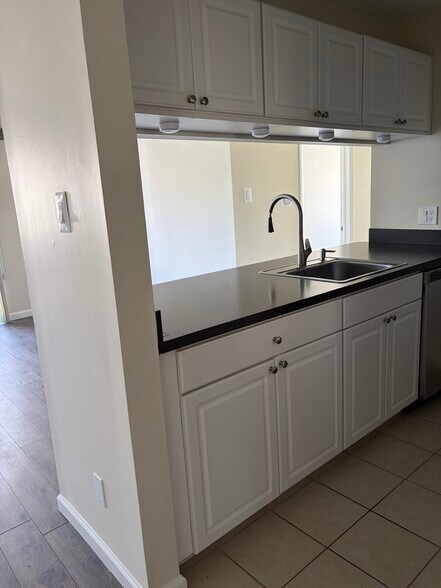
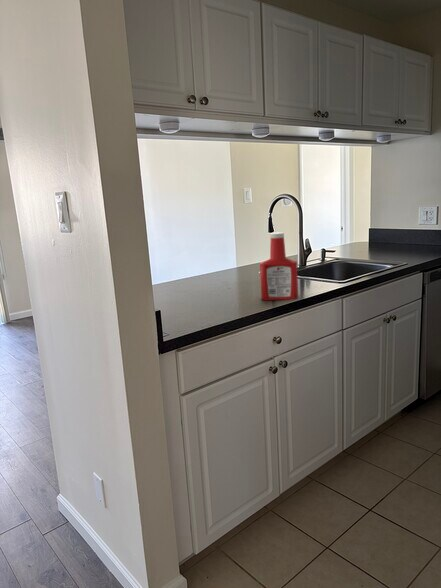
+ soap bottle (278, 266)
